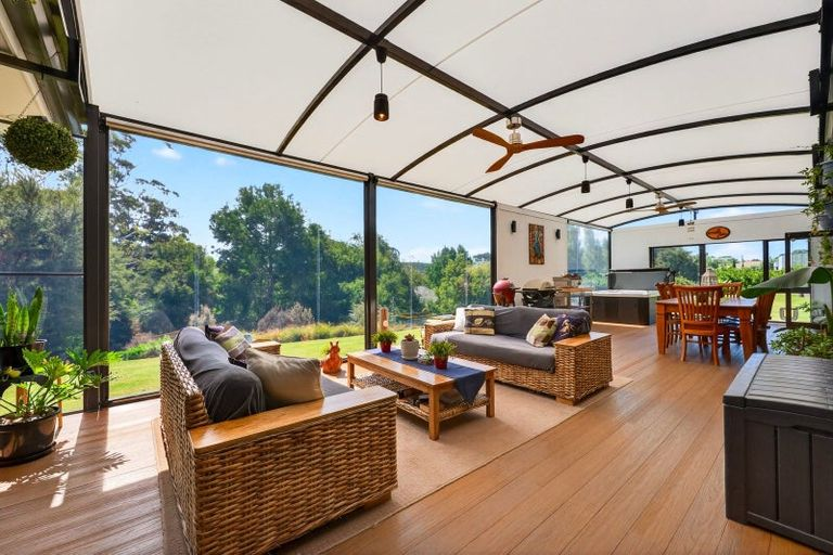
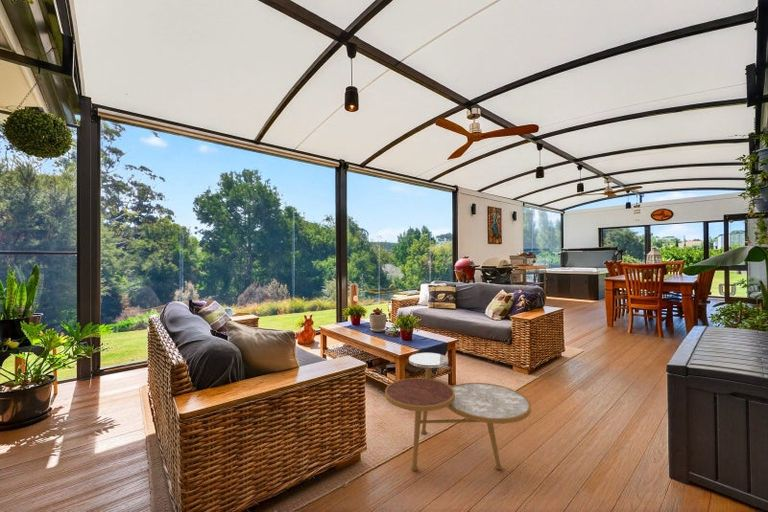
+ side table (452, 411)
